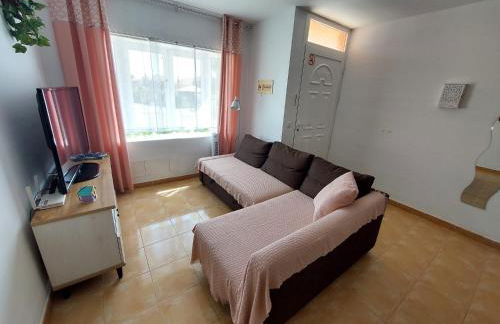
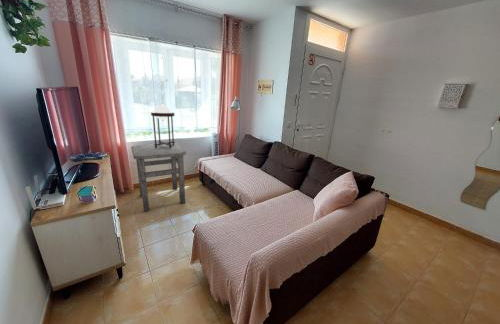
+ table lamp (159, 128)
+ side table (160, 174)
